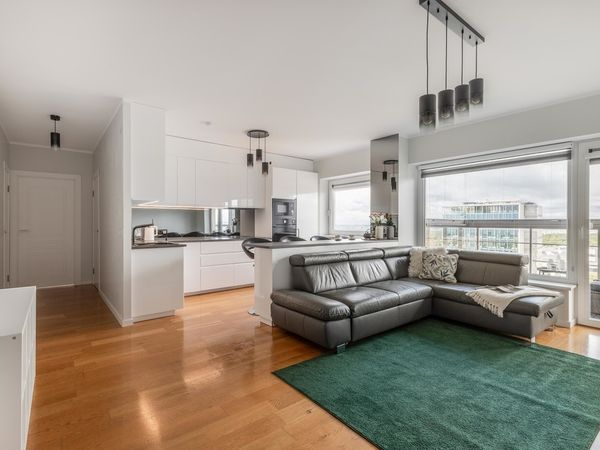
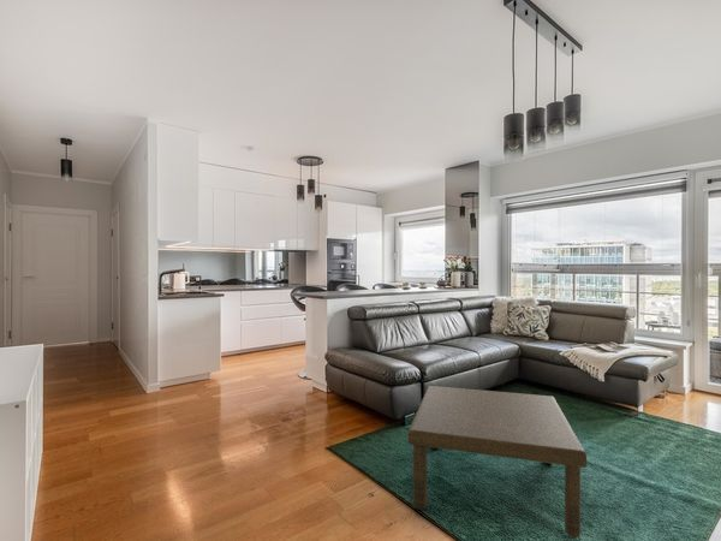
+ coffee table (489, 446)
